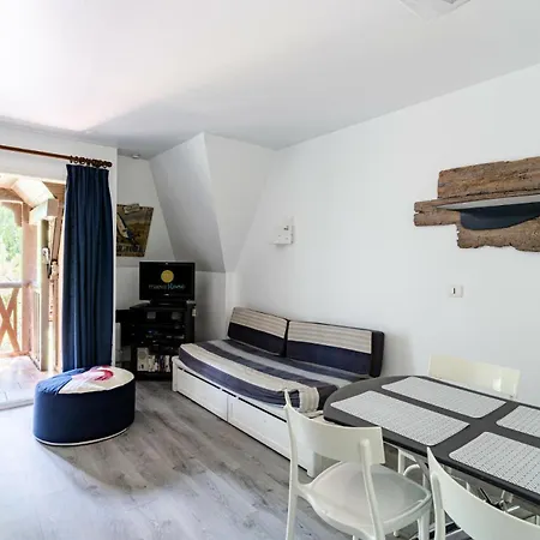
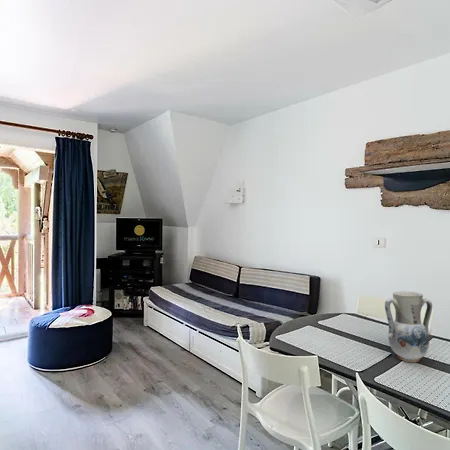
+ vase (407, 325)
